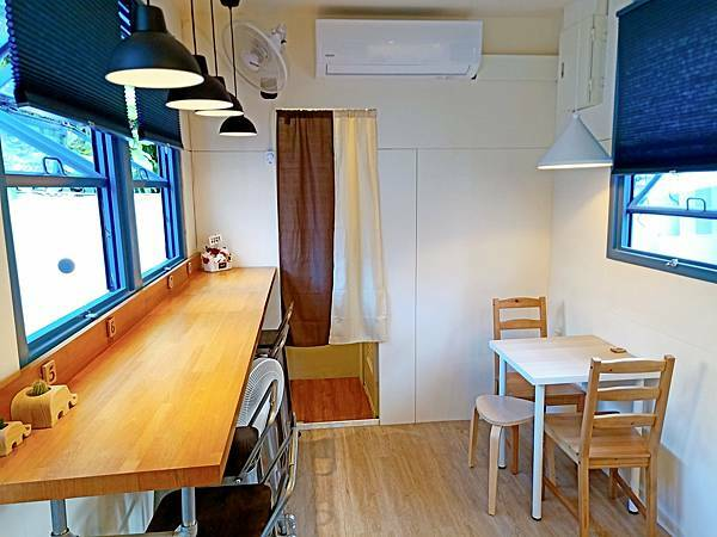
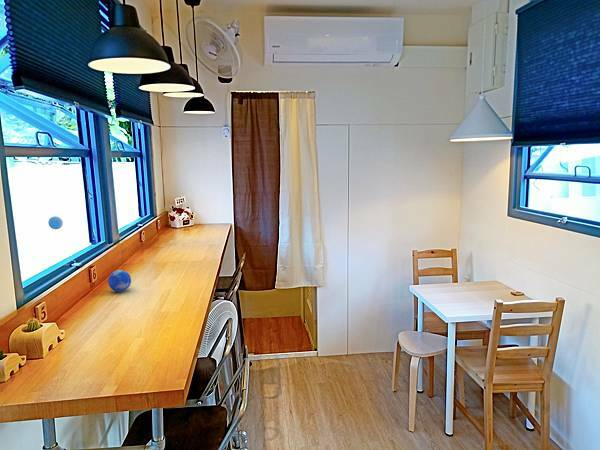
+ decorative orb (119, 280)
